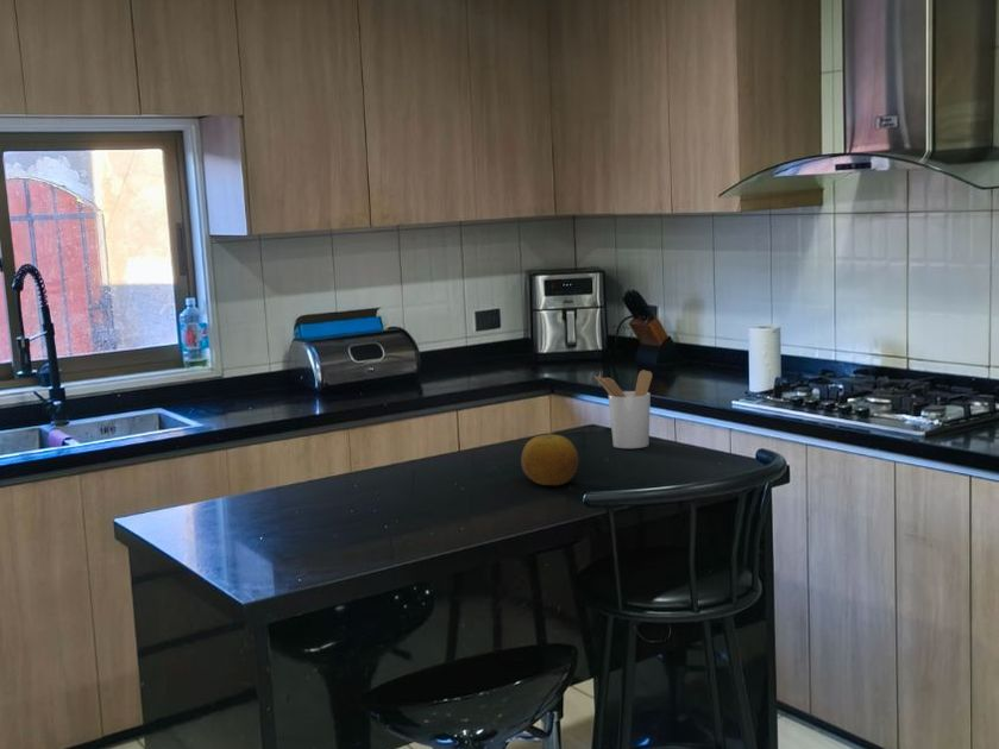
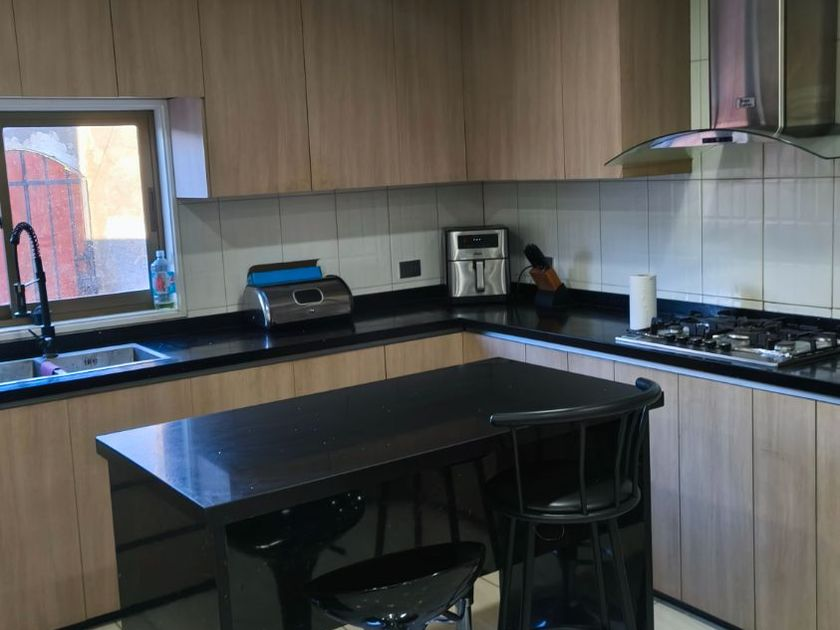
- utensil holder (622, 408)
- fruit (549, 460)
